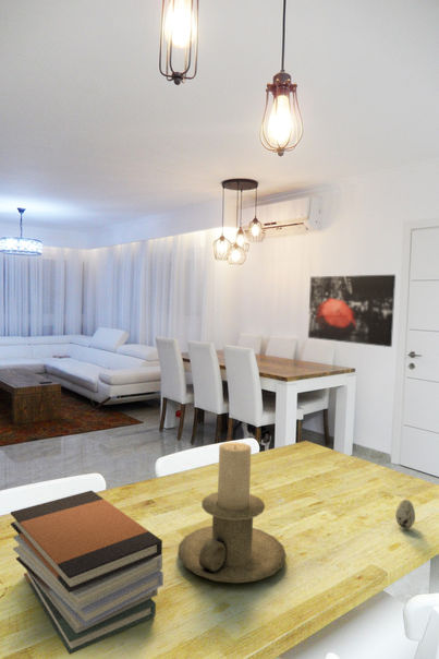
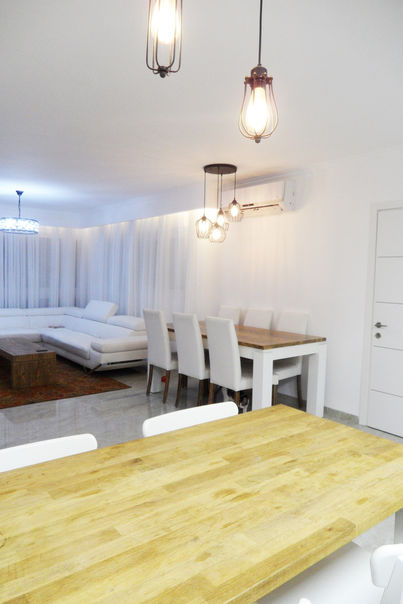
- wall art (347, 309)
- candle holder (233, 501)
- book stack (84, 561)
- speckled egg (405, 513)
